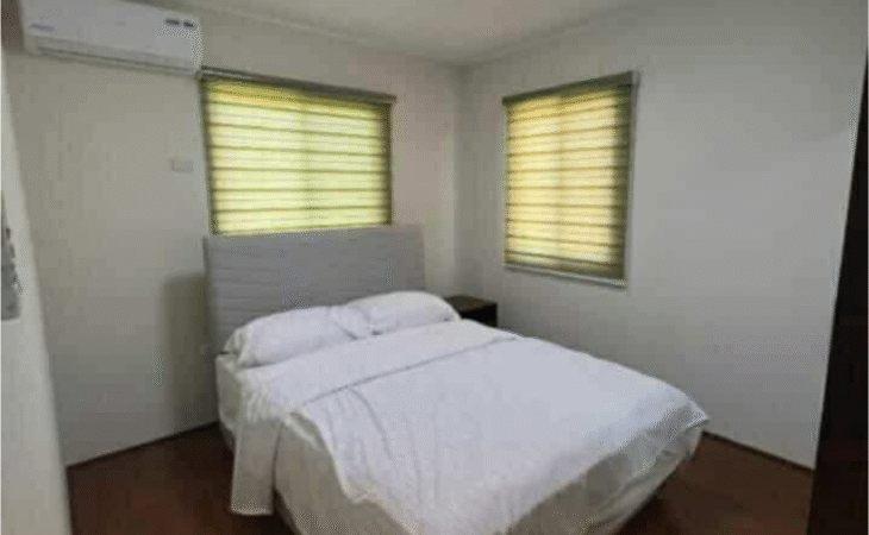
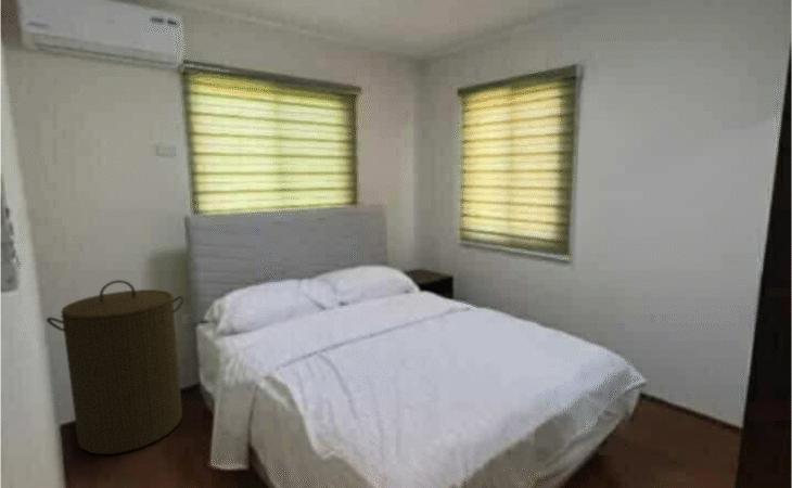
+ laundry hamper (126, 356)
